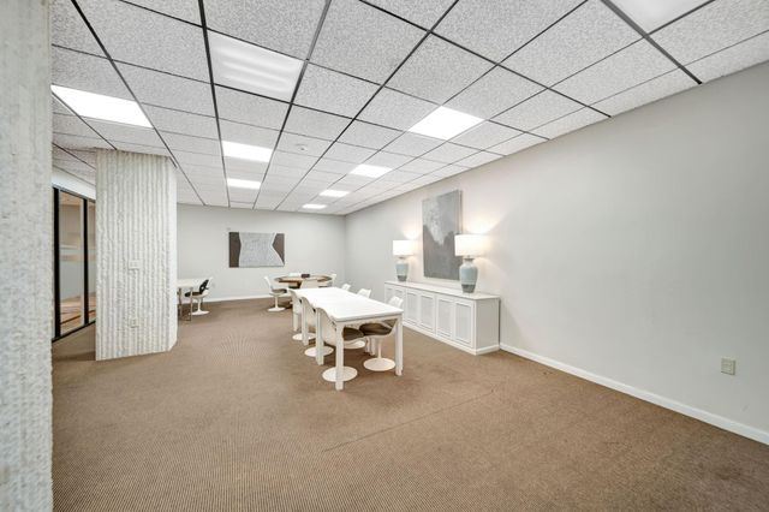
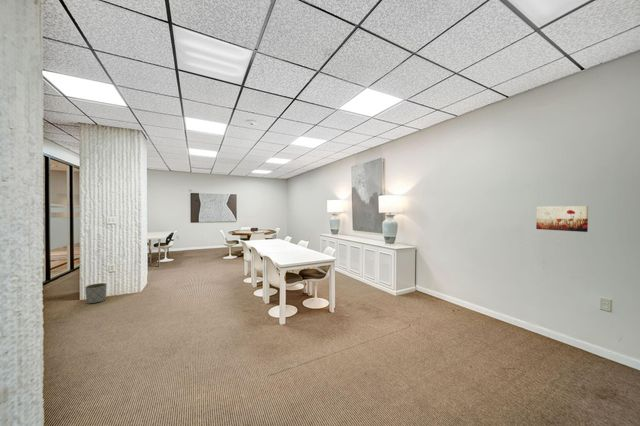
+ planter (96, 293)
+ wall art (560, 218)
